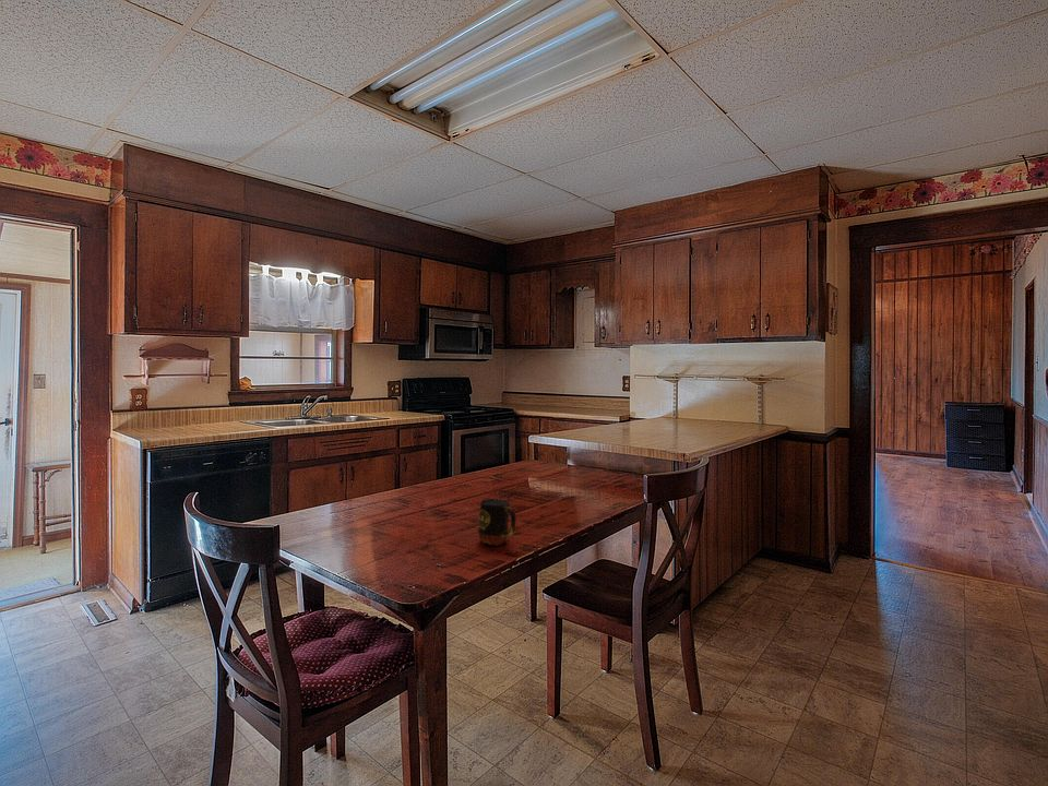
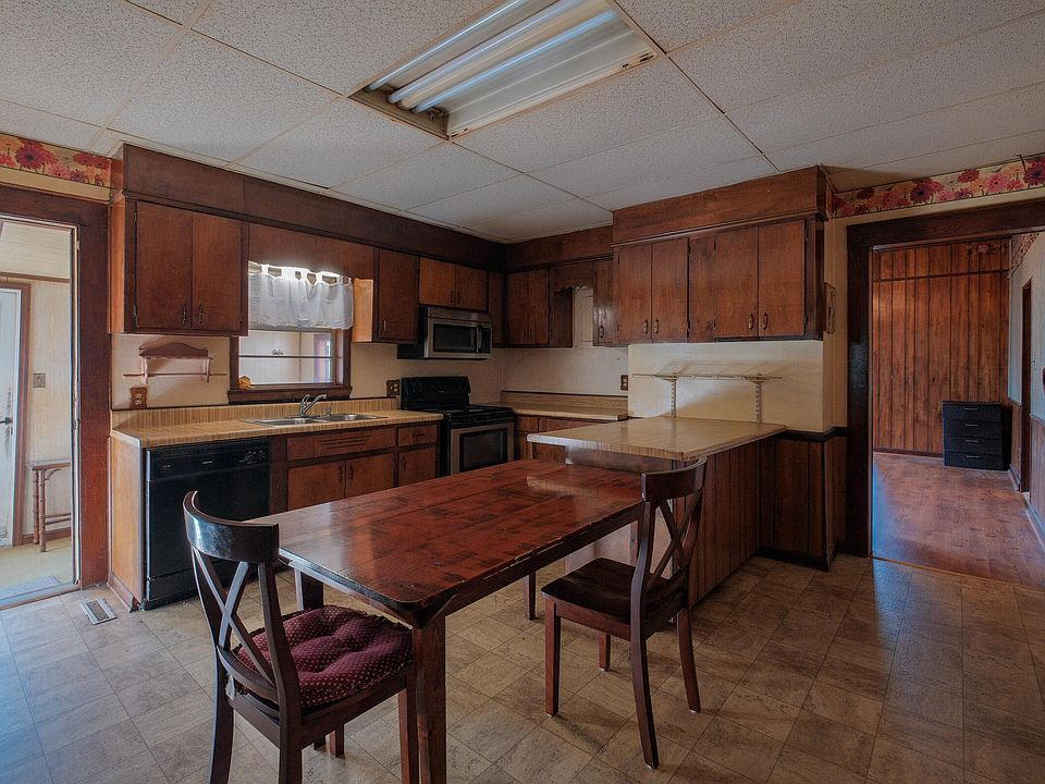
- mug (498, 523)
